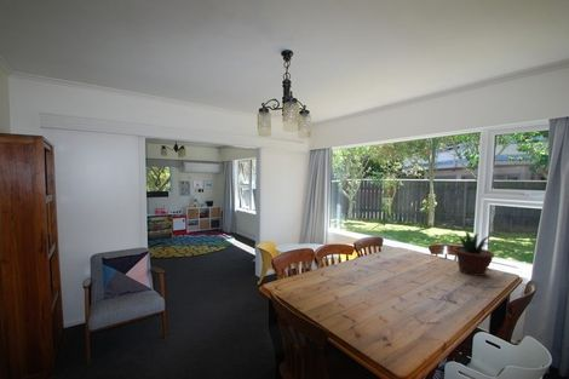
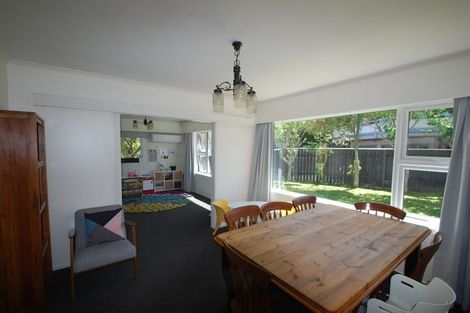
- potted plant (469, 252)
